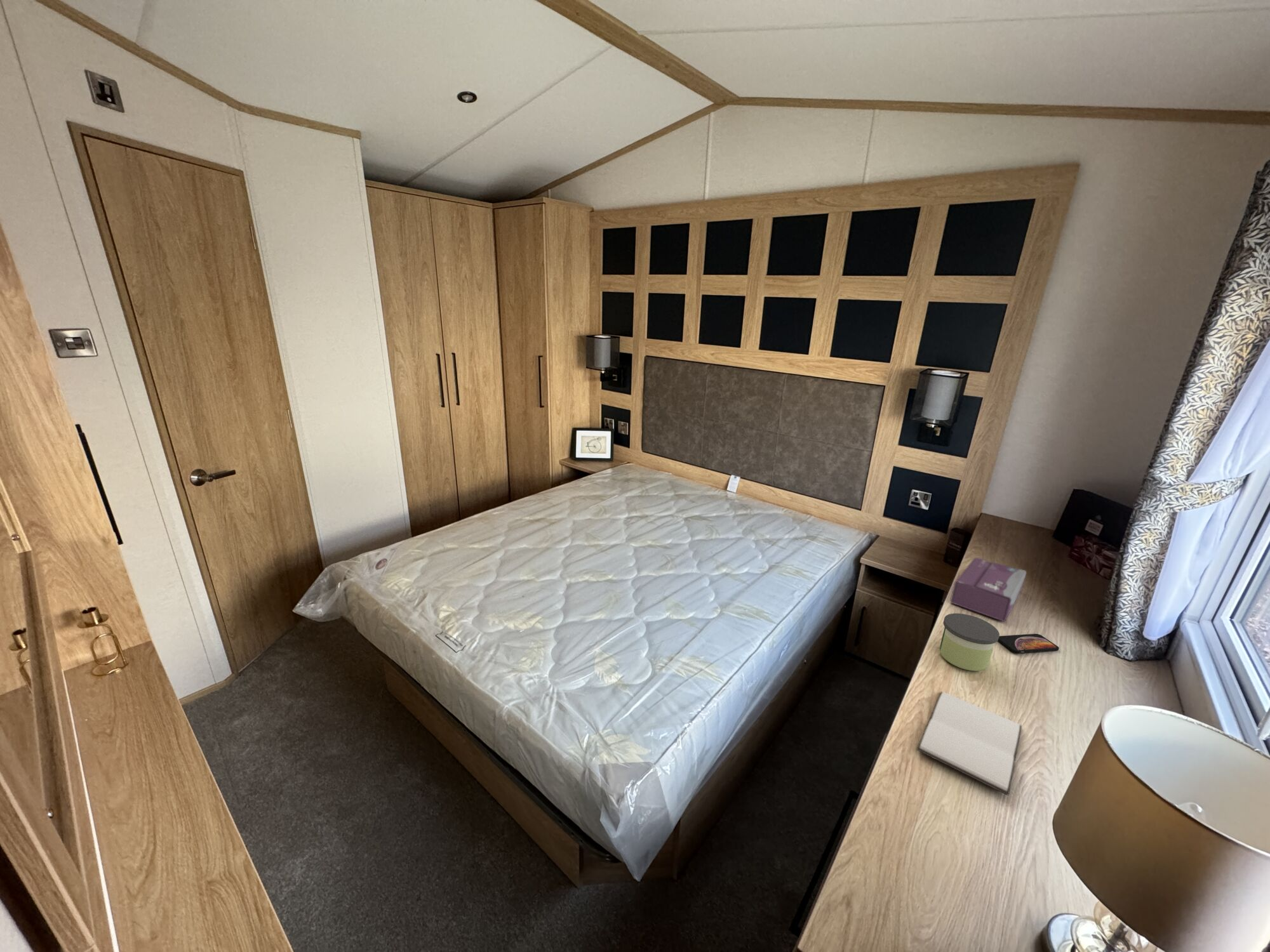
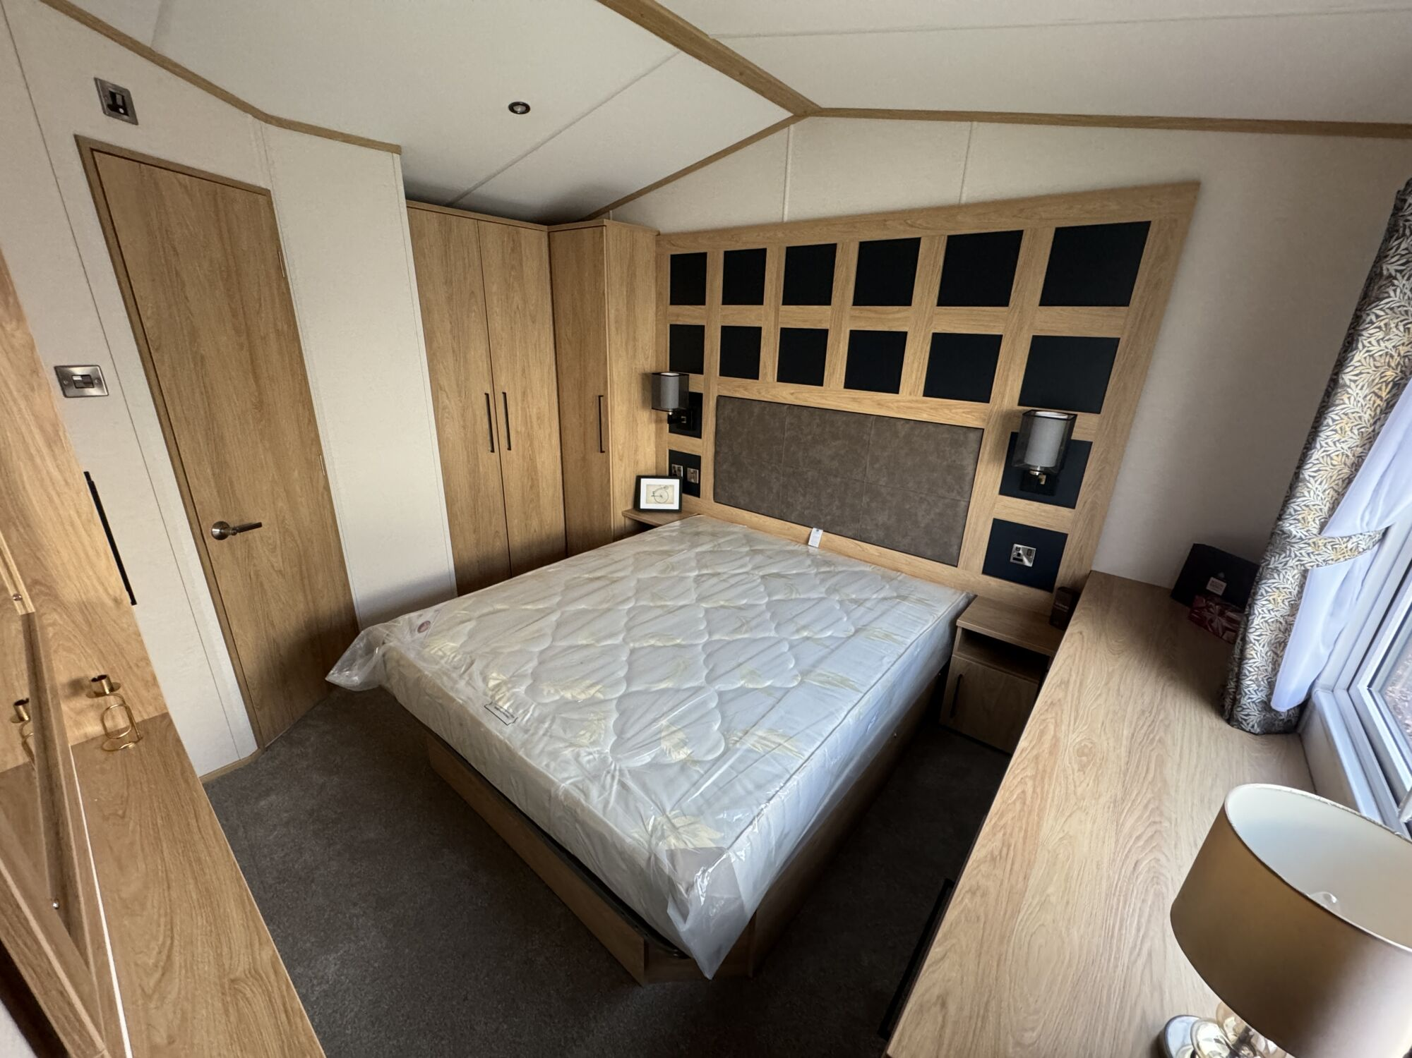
- candle (966, 642)
- tissue box (989, 586)
- smartphone (1027, 643)
- book (971, 736)
